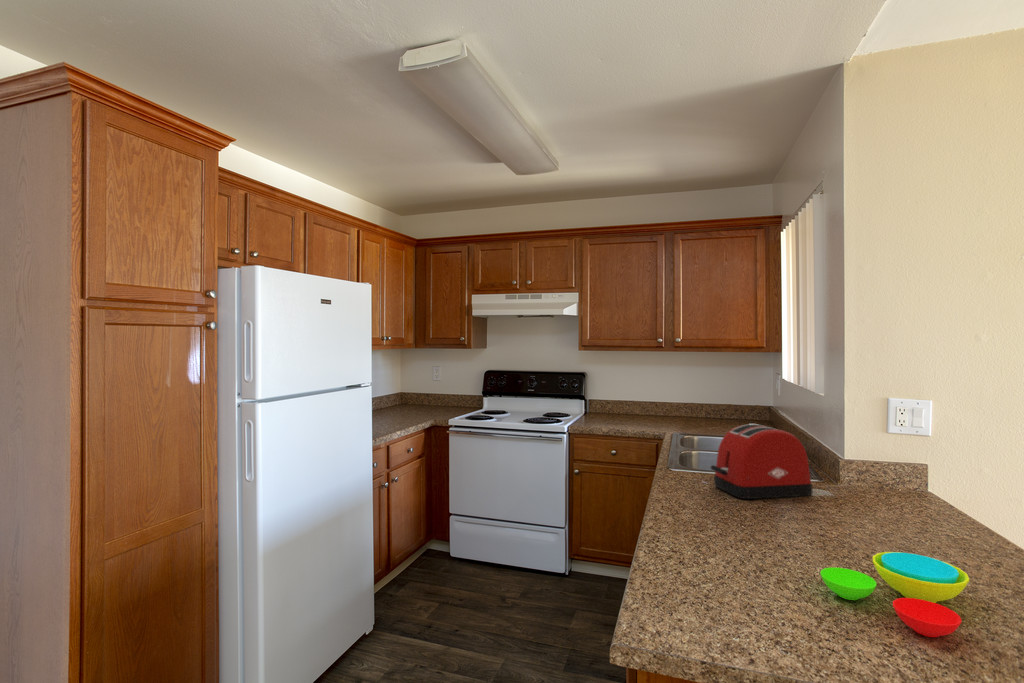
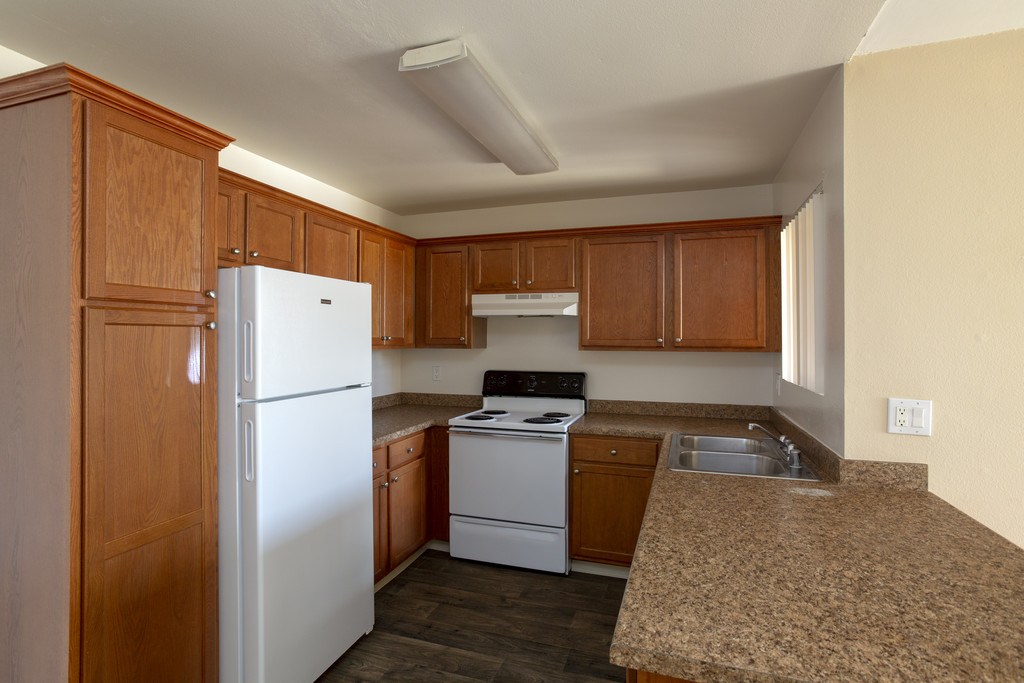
- toaster (761, 458)
- bowl (892, 586)
